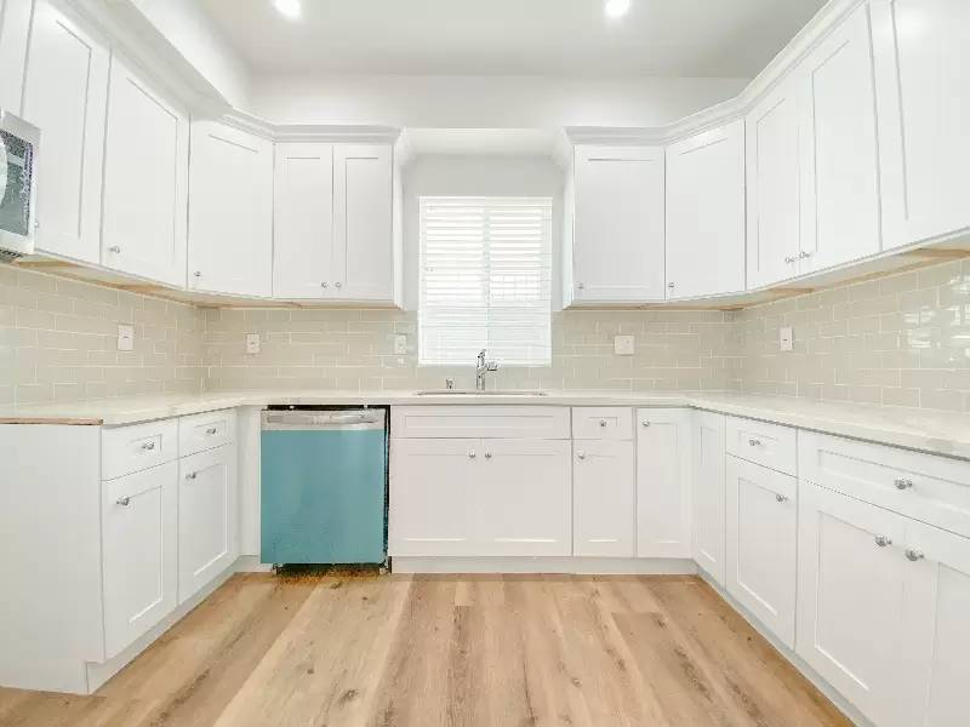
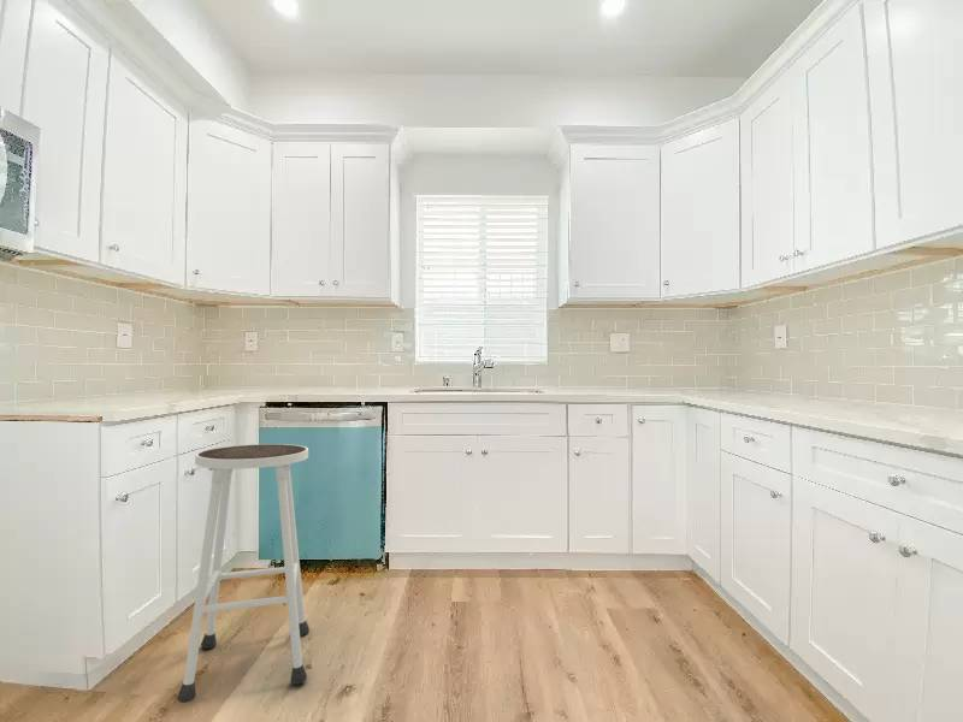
+ stool (256, 569)
